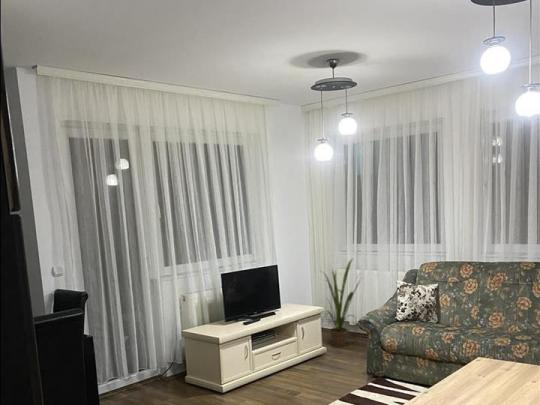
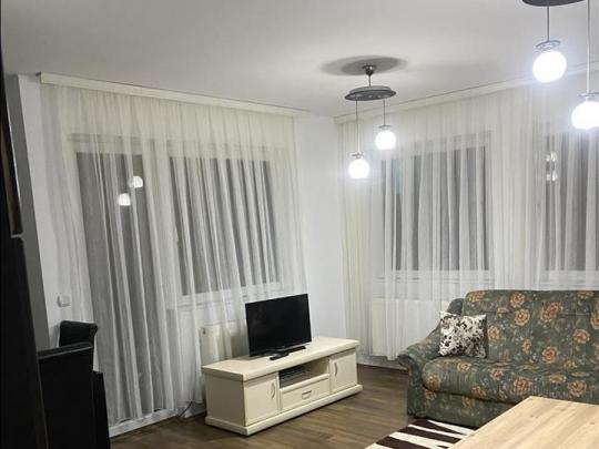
- house plant (338, 303)
